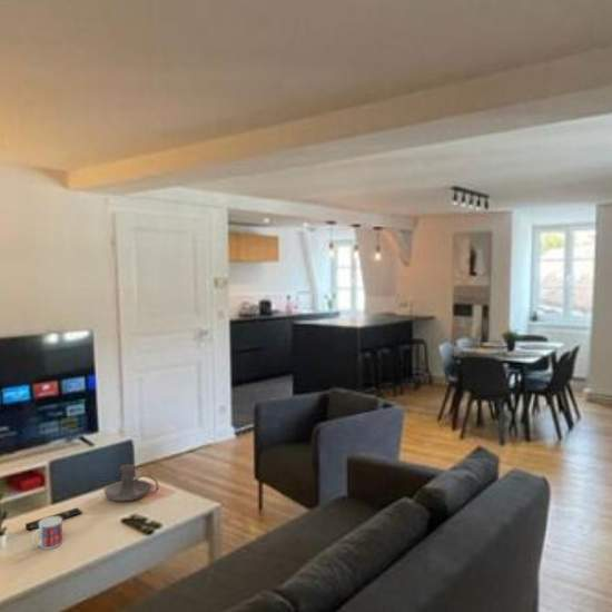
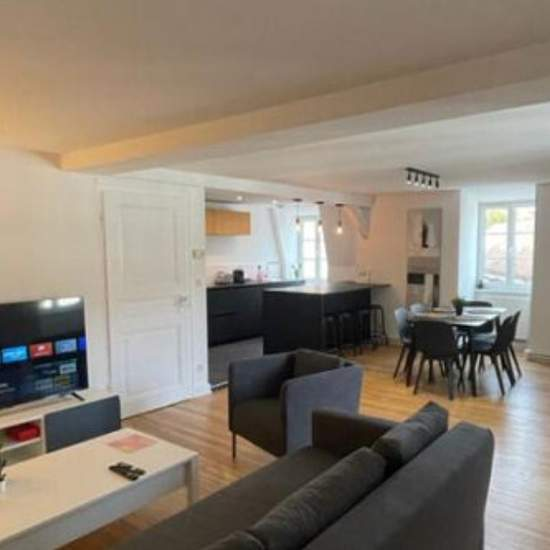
- candle holder (132, 482)
- remote control (51, 516)
- mug (48, 534)
